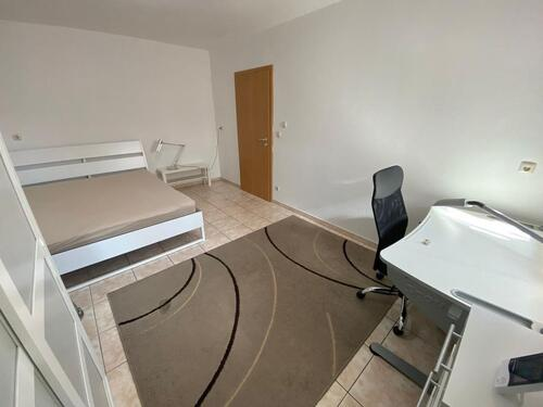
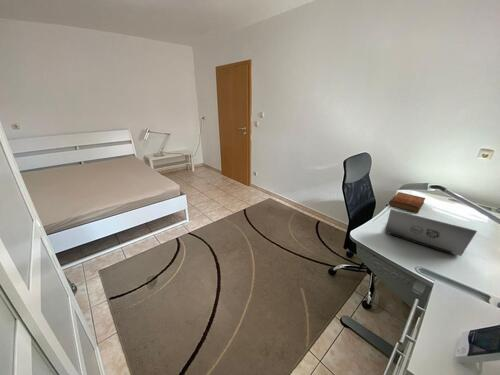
+ bible (407, 201)
+ laptop (424, 225)
